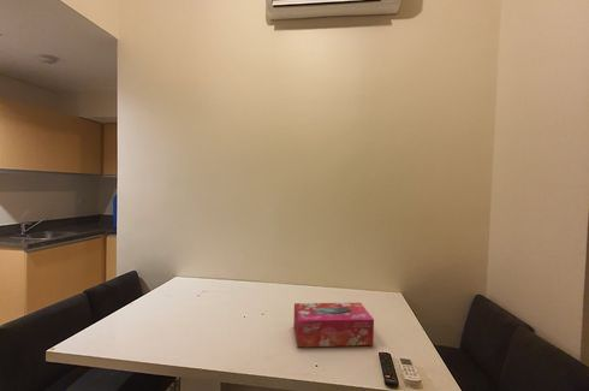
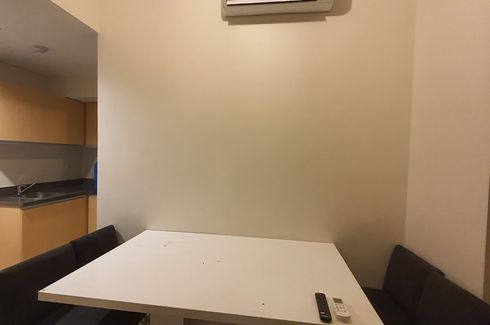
- tissue box (331, 322)
